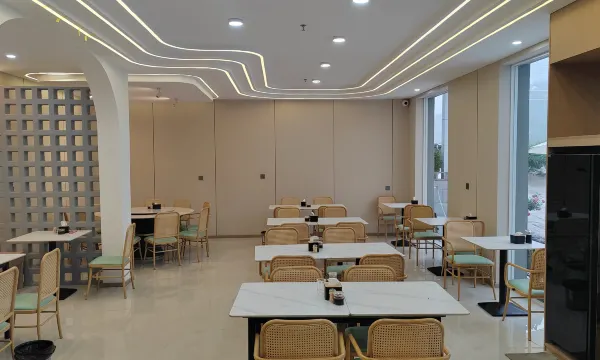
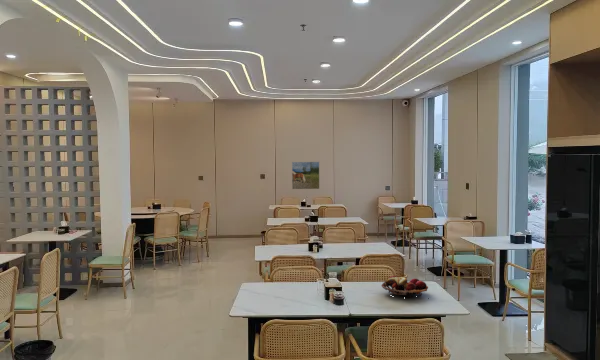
+ fruit basket (404, 285)
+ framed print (305, 175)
